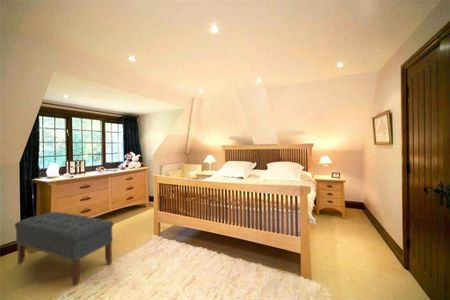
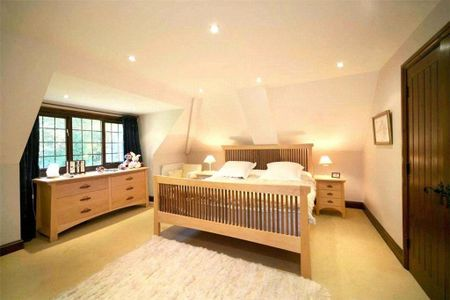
- bench (64, 241)
